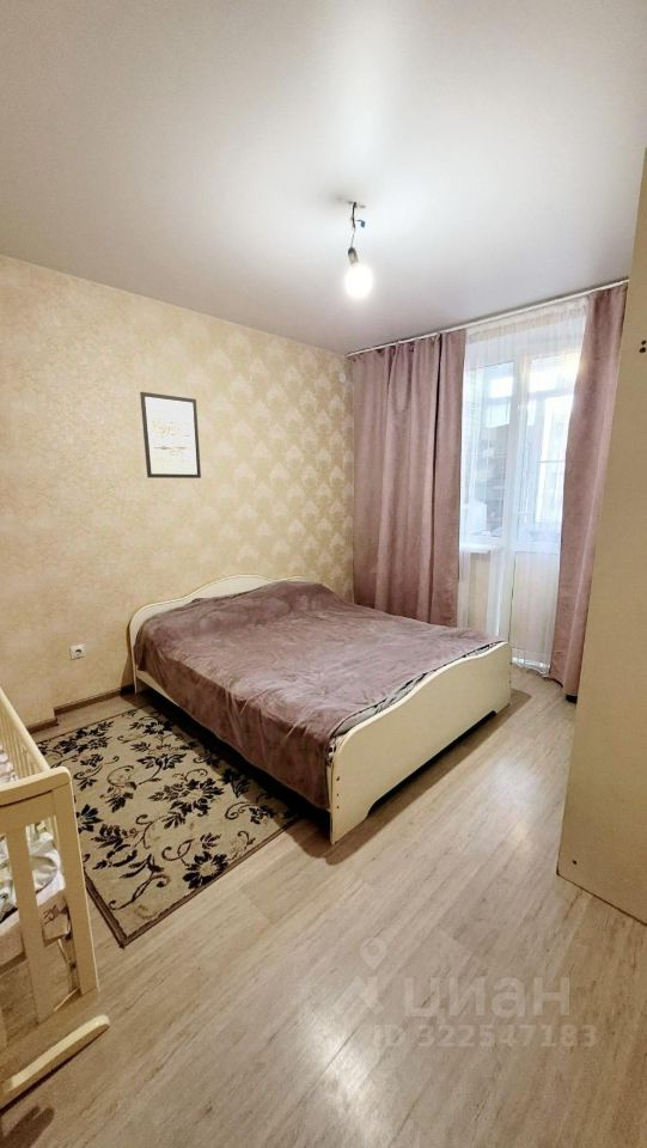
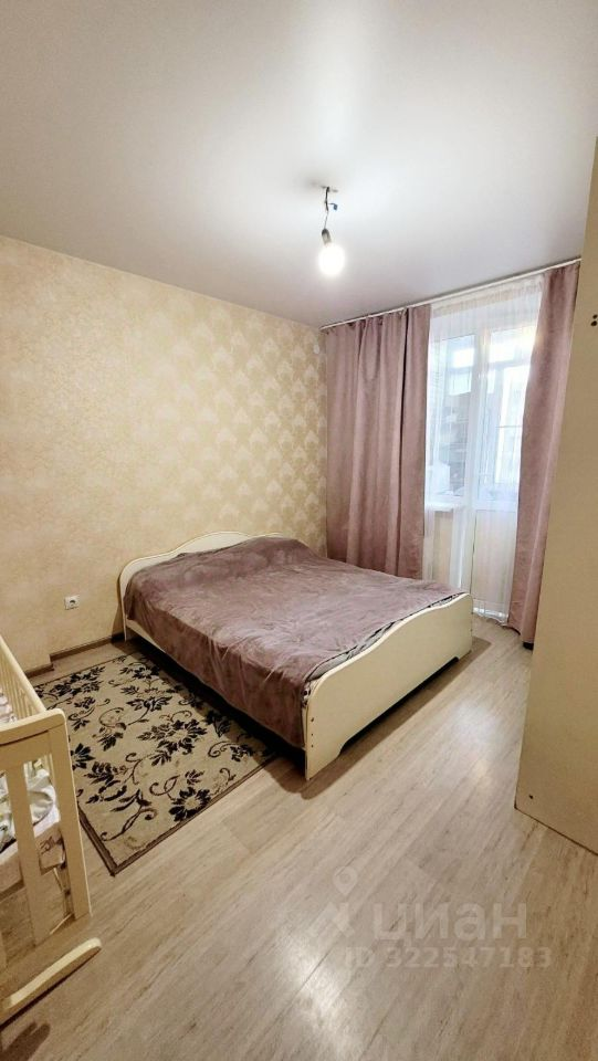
- wall art (172, 436)
